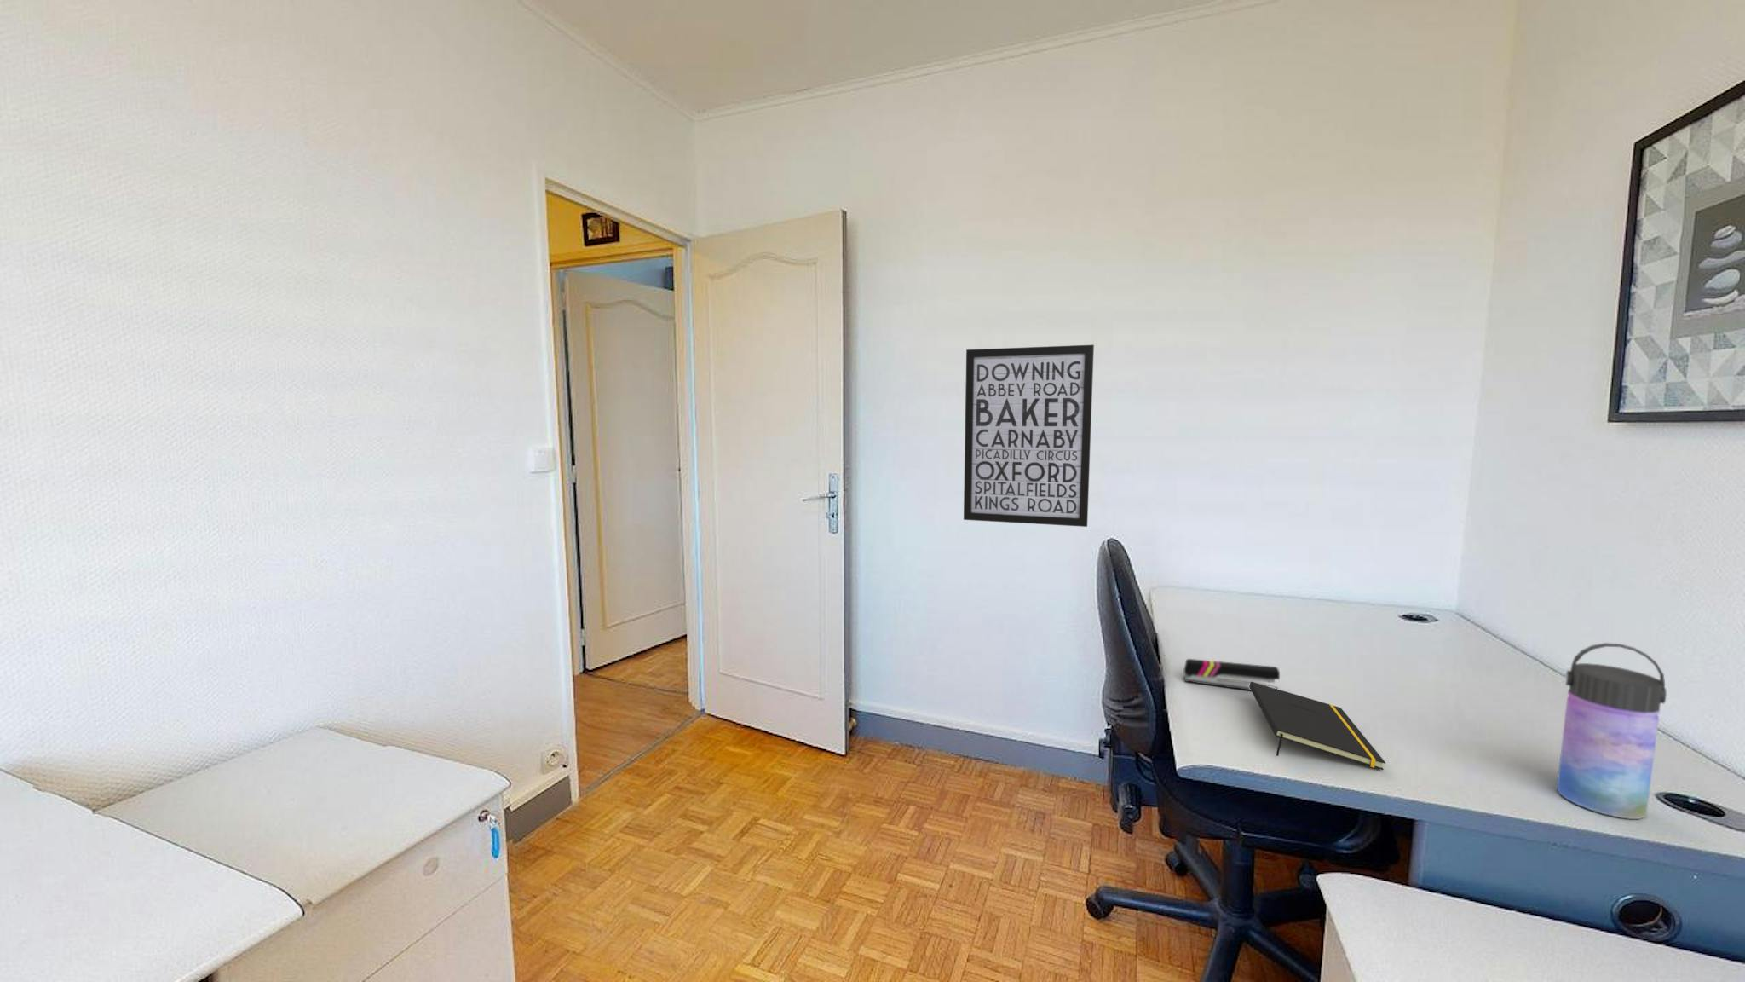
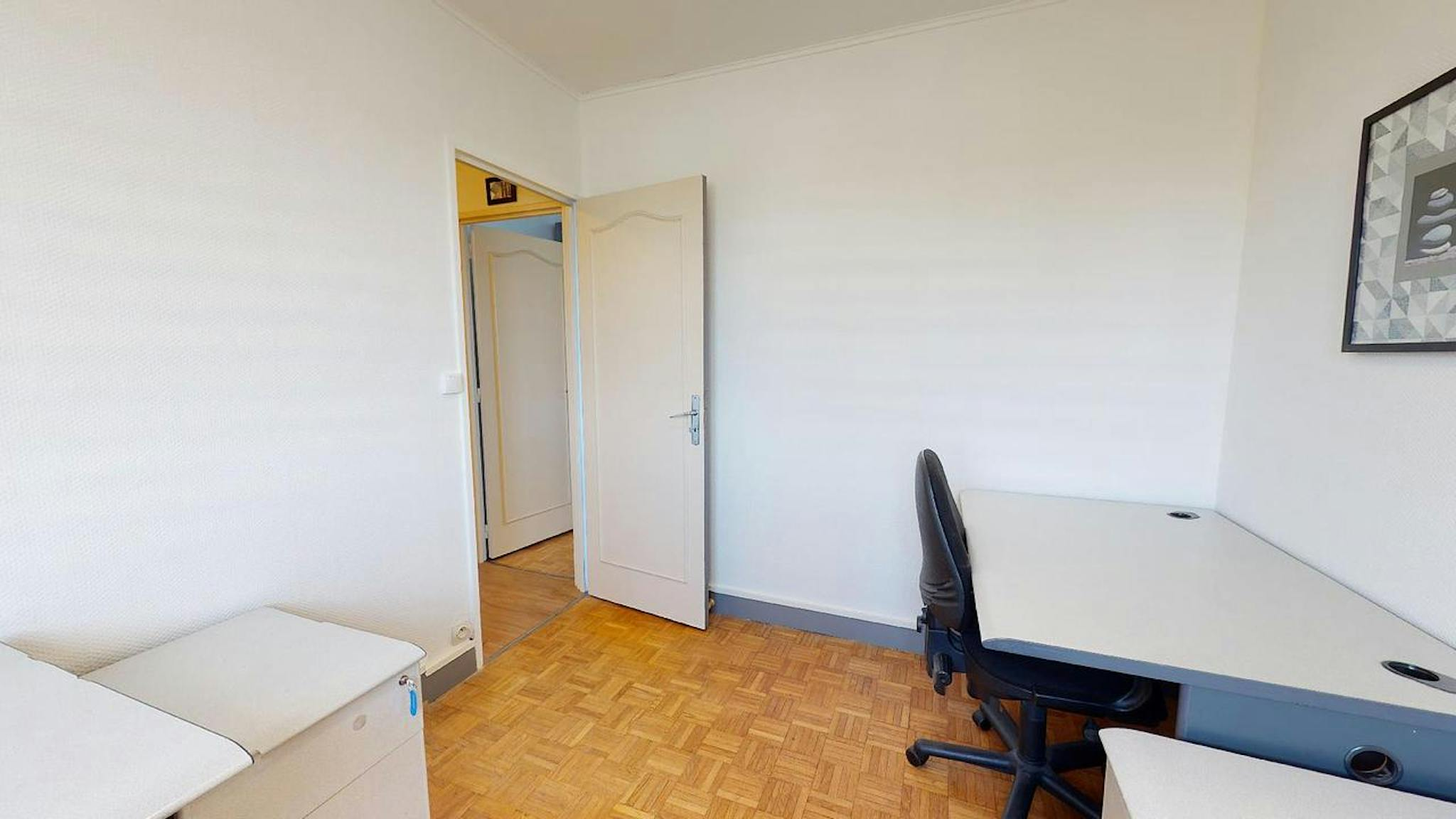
- wall art (1026, 435)
- notepad (1310, 721)
- stapler (1231, 674)
- water bottle (1608, 723)
